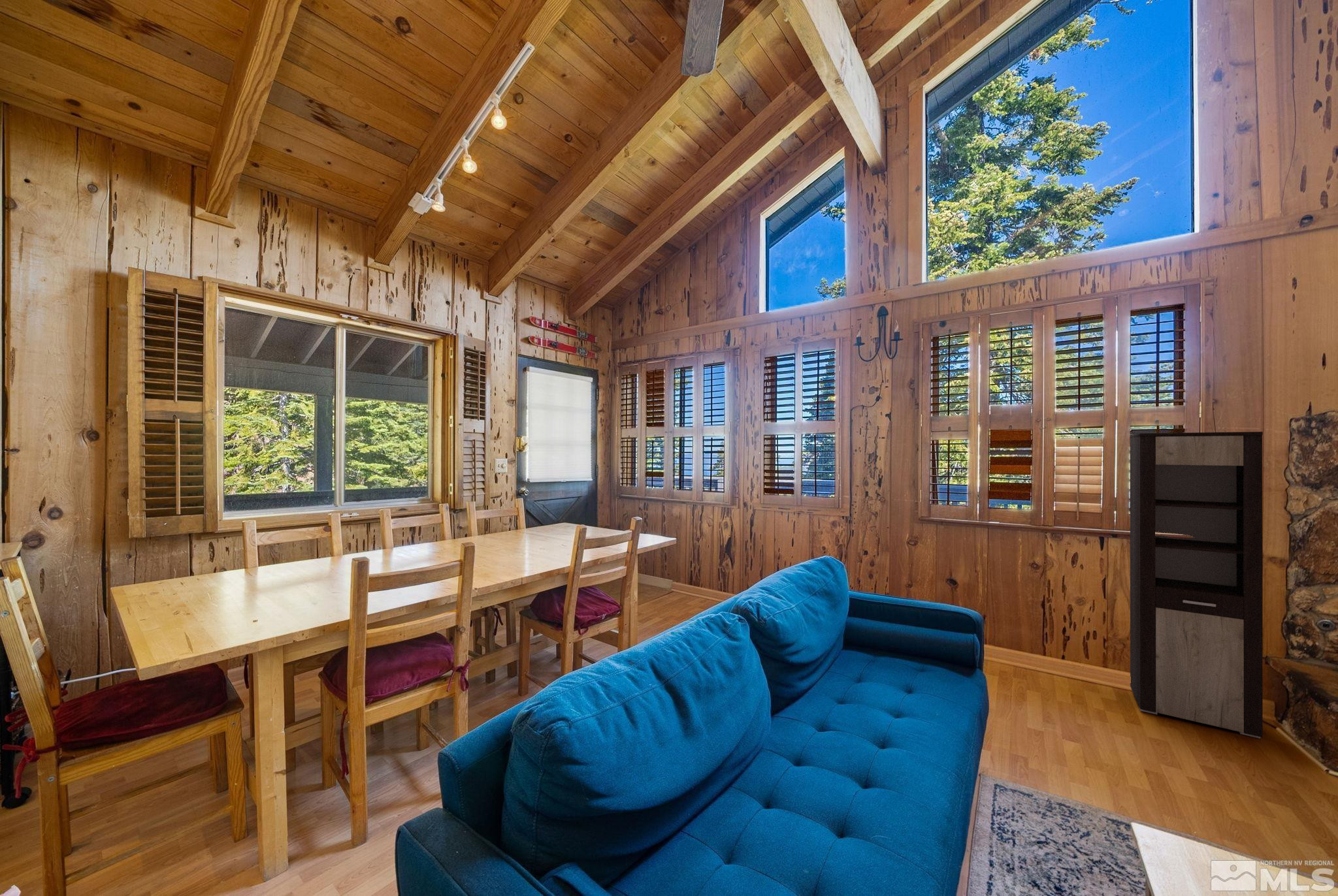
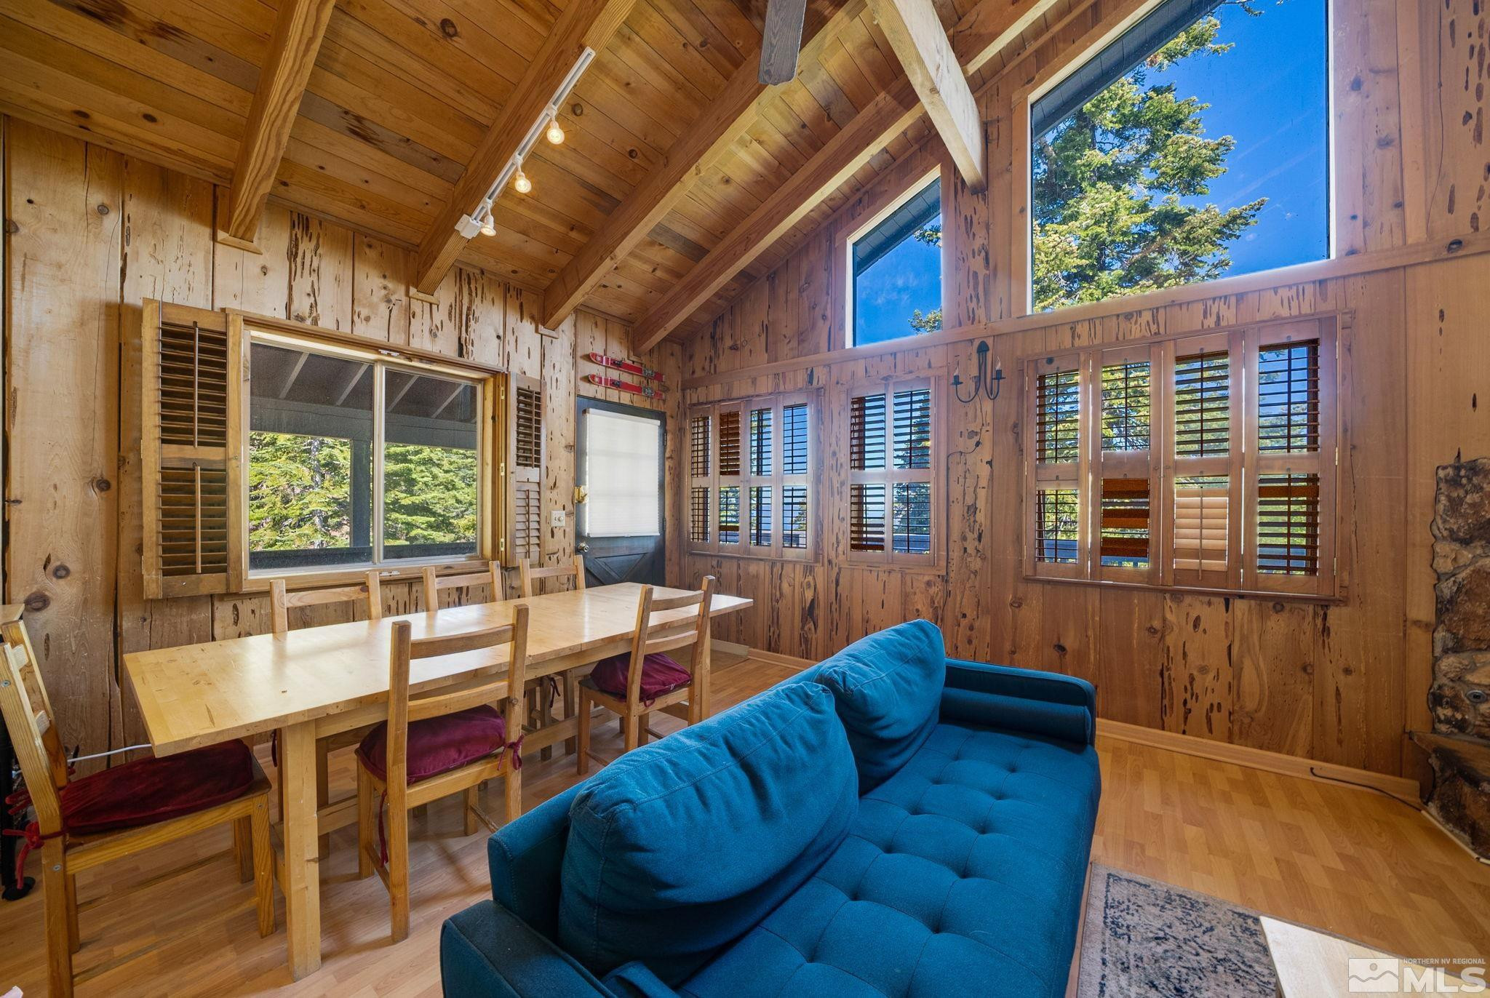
- cabinet (1190, 573)
